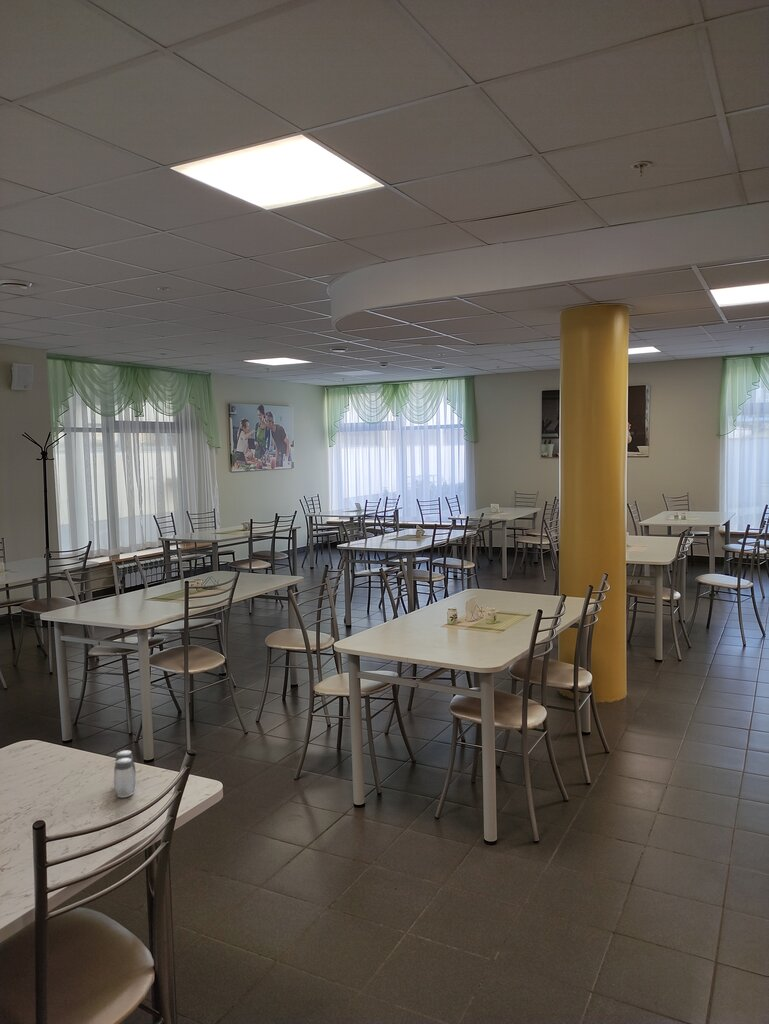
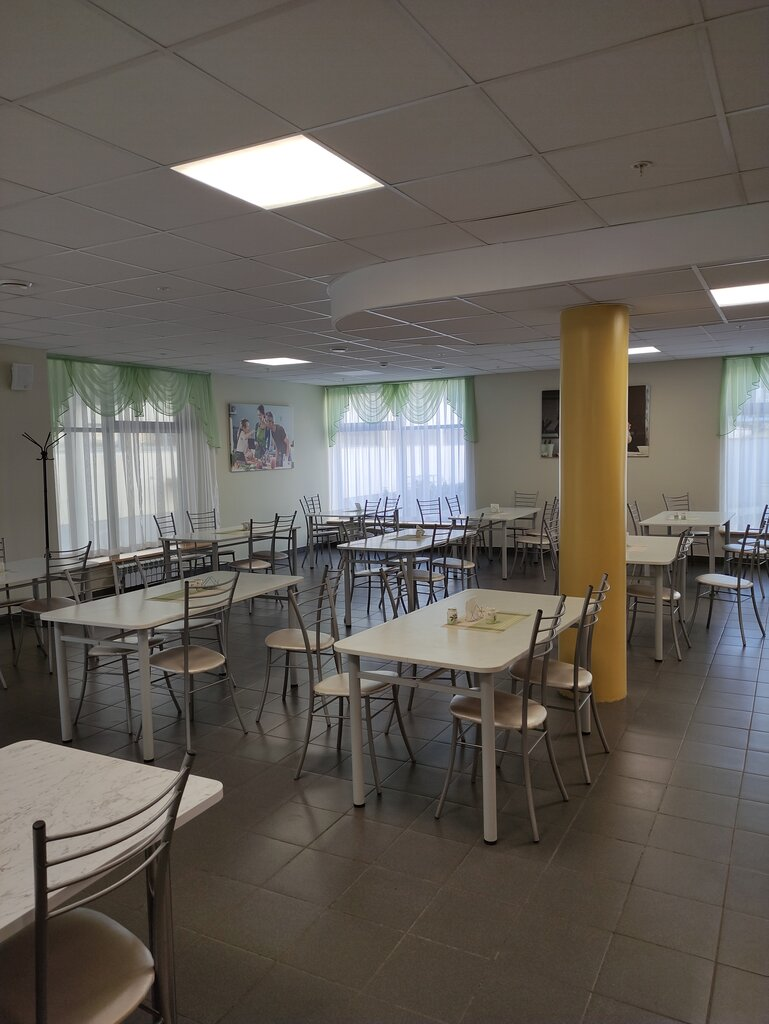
- salt and pepper shaker (124, 772)
